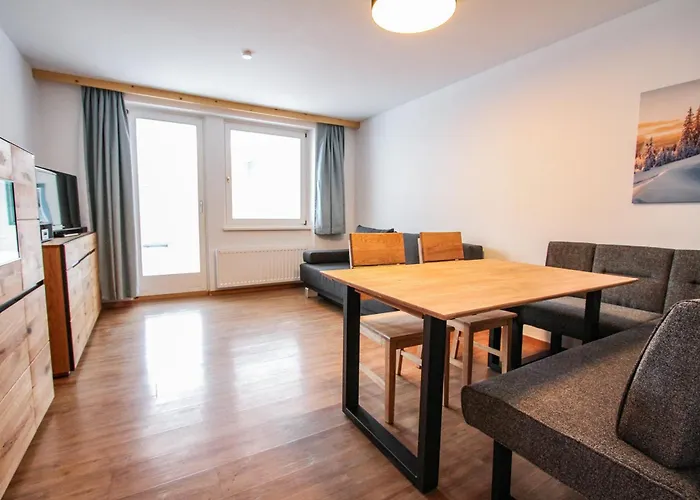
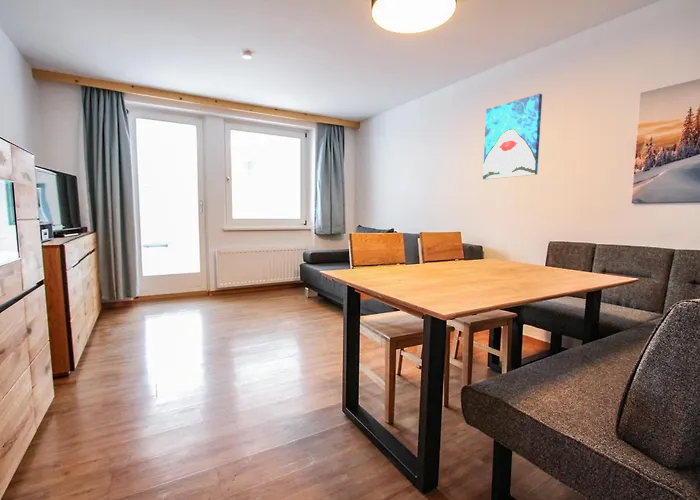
+ wall art (510, 140)
